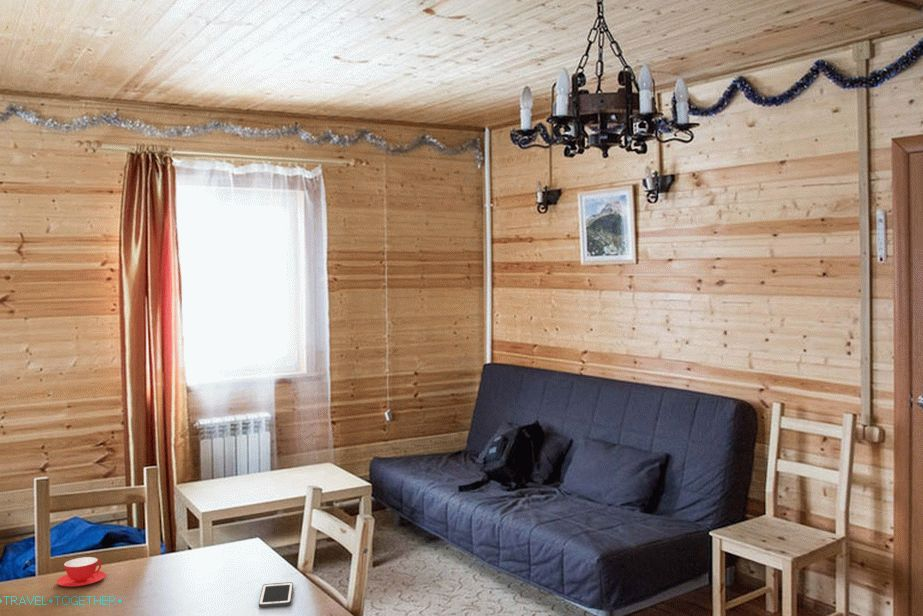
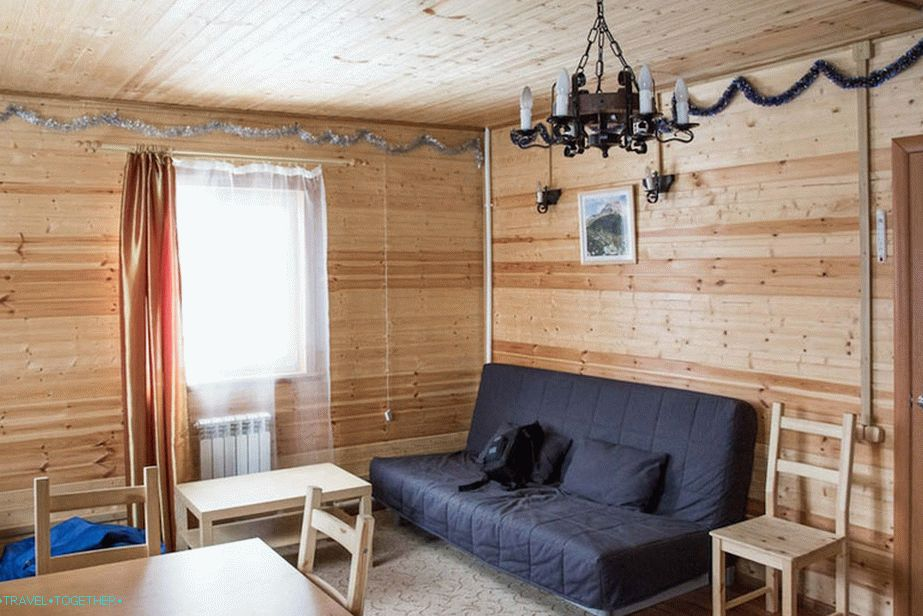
- cell phone (276, 594)
- teacup (81, 571)
